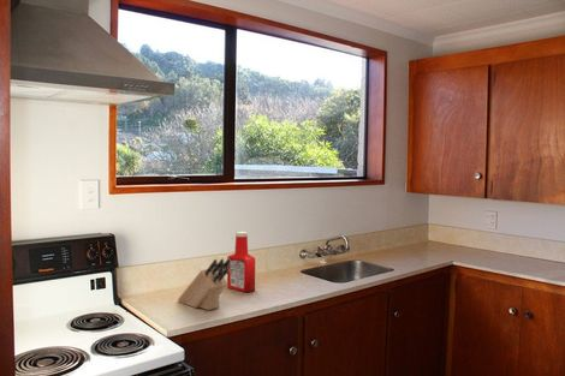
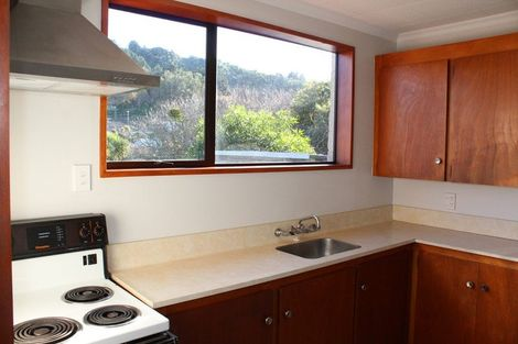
- soap bottle (240, 259)
- knife block (204, 280)
